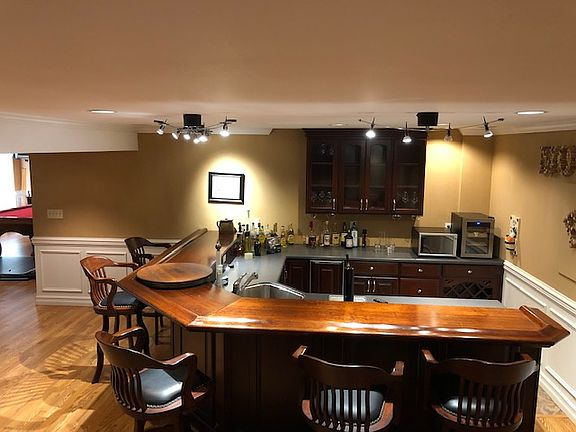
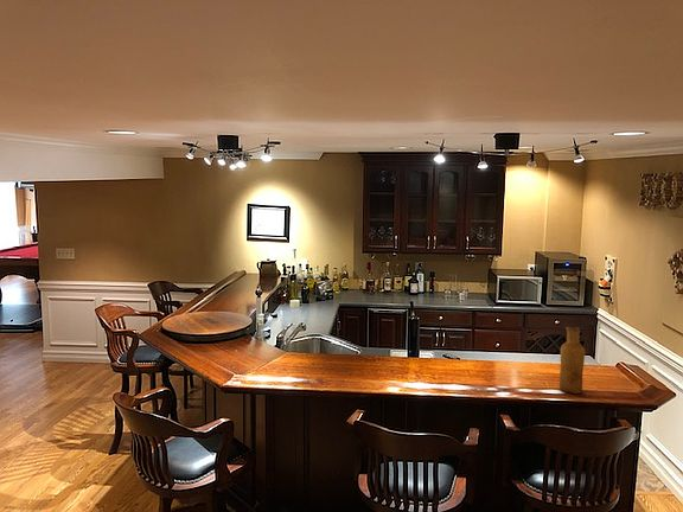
+ vase (572, 358)
